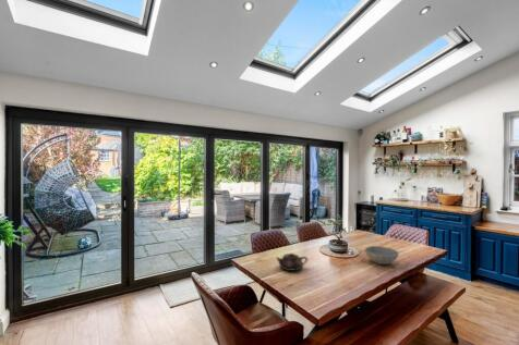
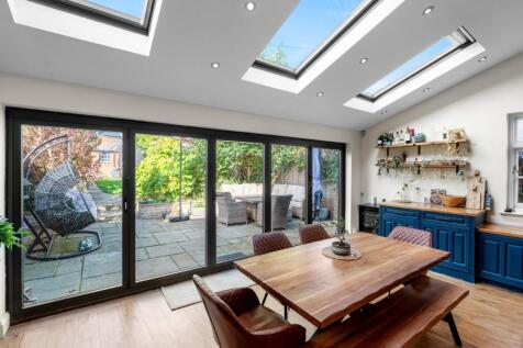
- bowl (381, 256)
- teapot (291, 260)
